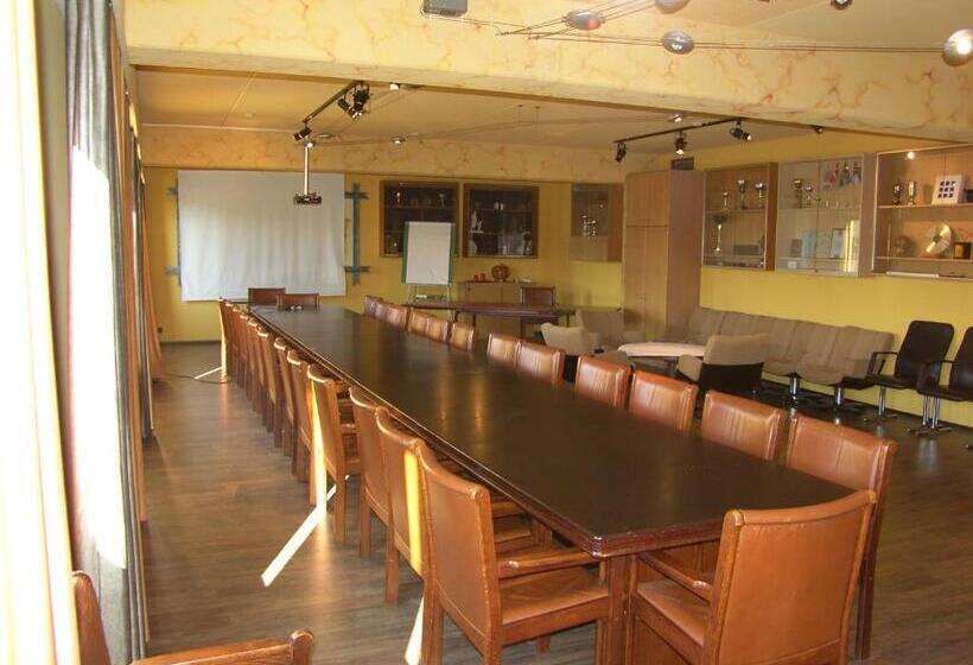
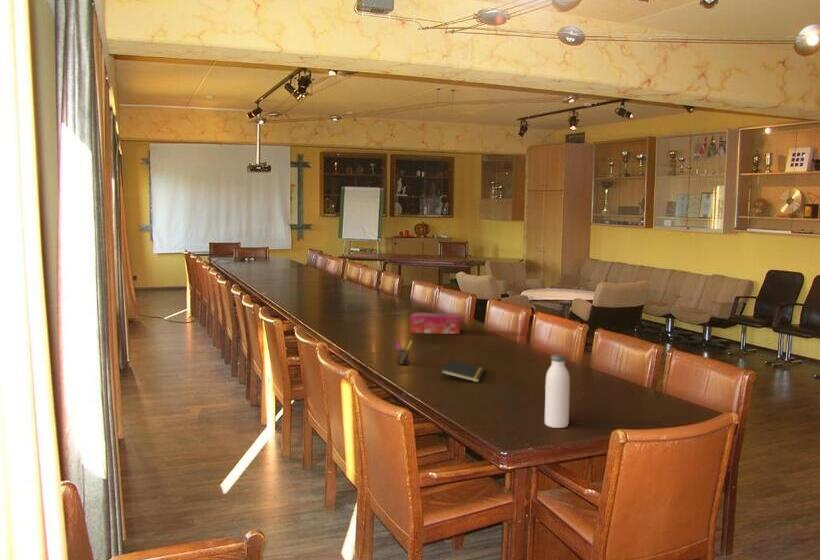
+ notepad (463, 370)
+ water bottle (557, 390)
+ pen holder (402, 351)
+ tissue box (435, 323)
